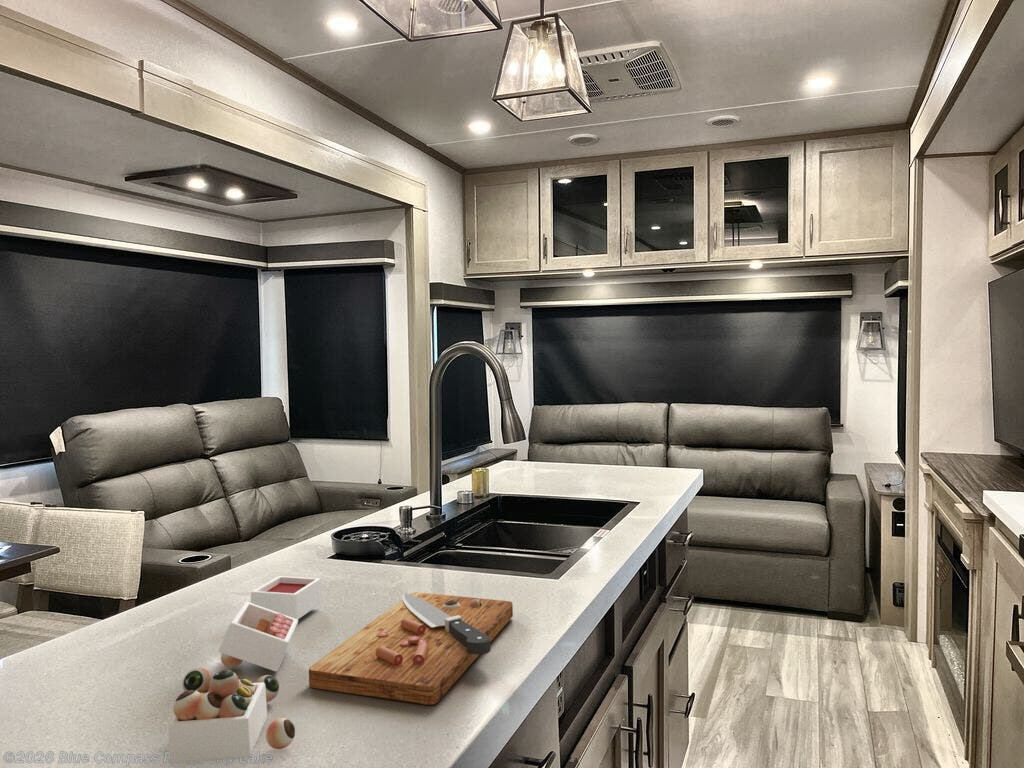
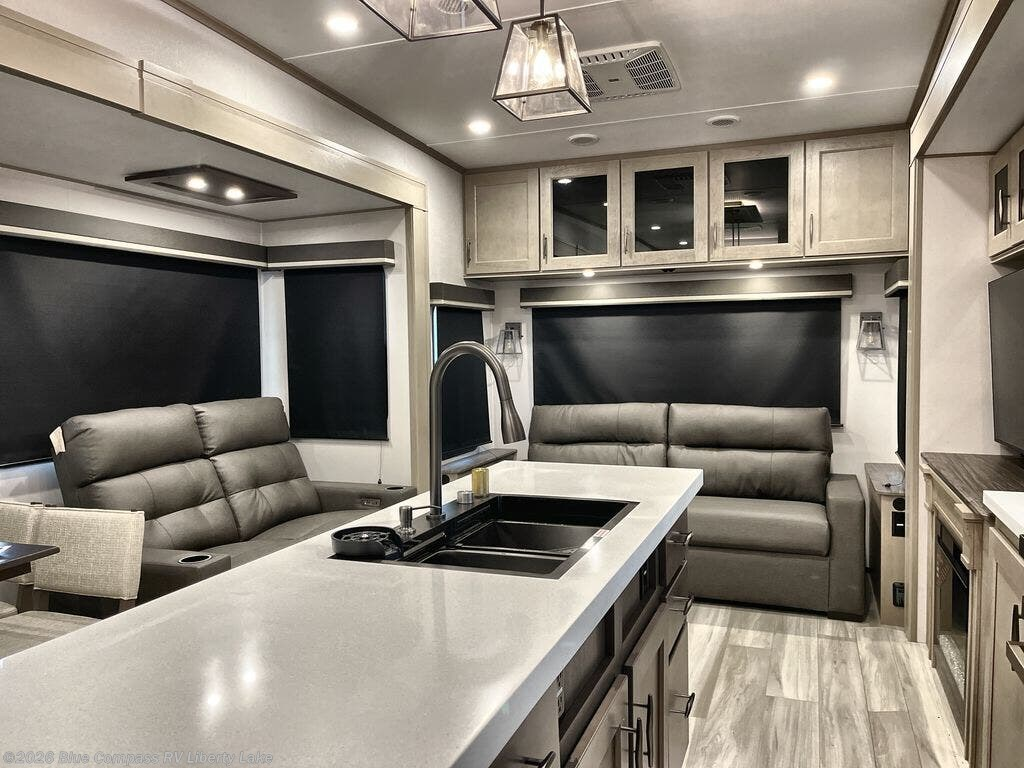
- cutting board (375, 627)
